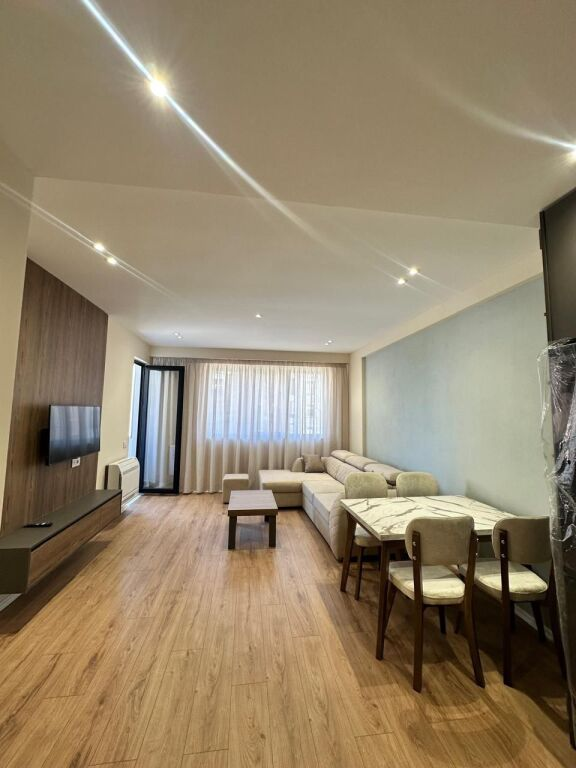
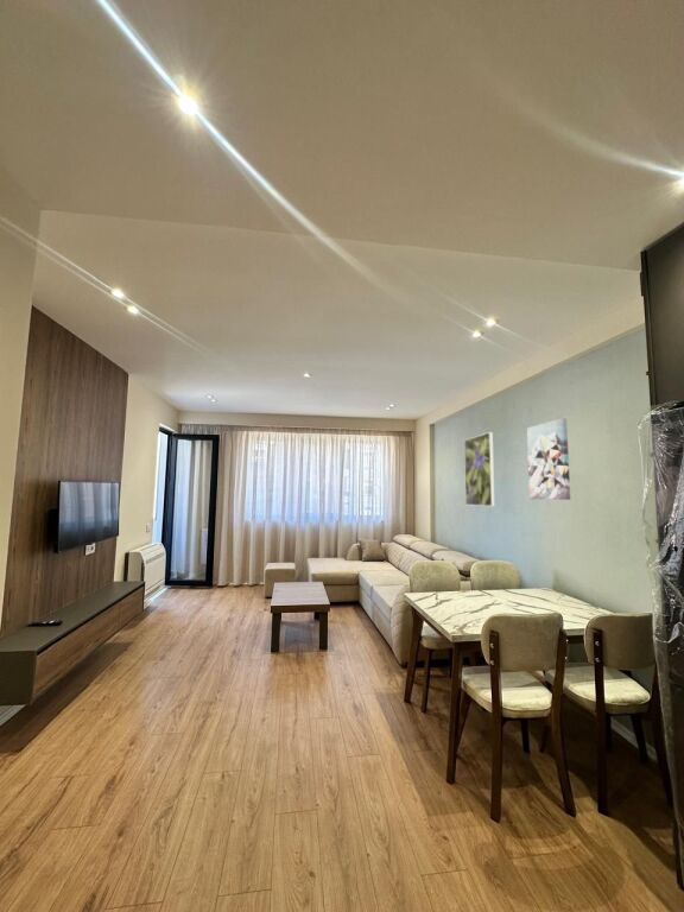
+ wall art (546, 461)
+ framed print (477, 470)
